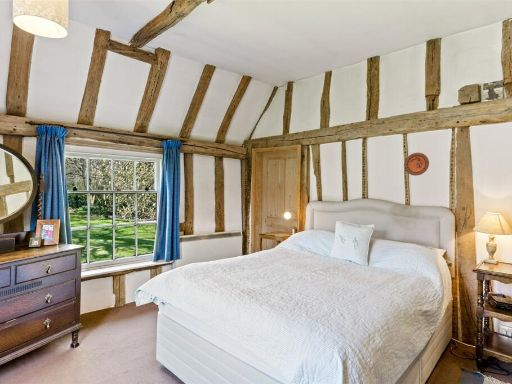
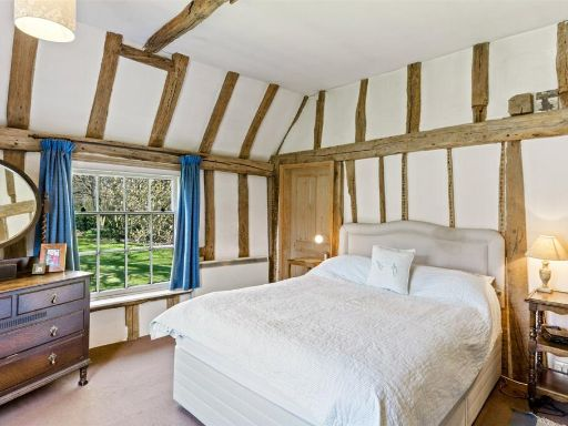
- decorative plate (416, 164)
